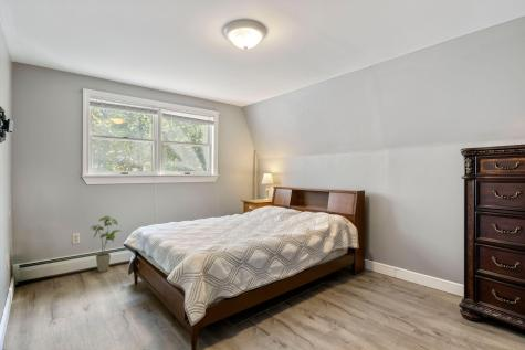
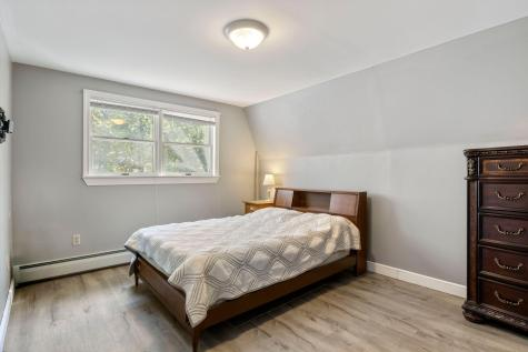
- house plant (106, 242)
